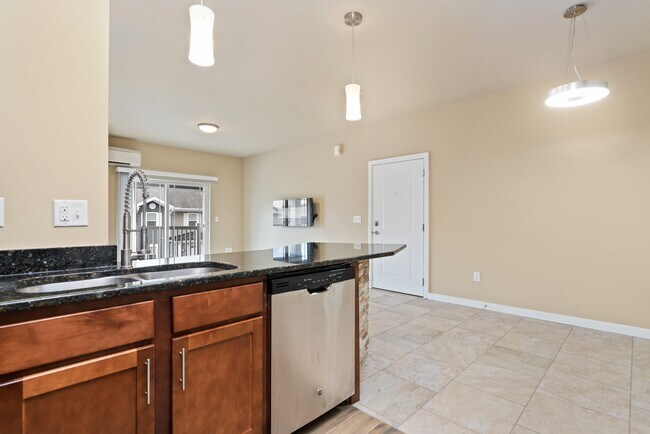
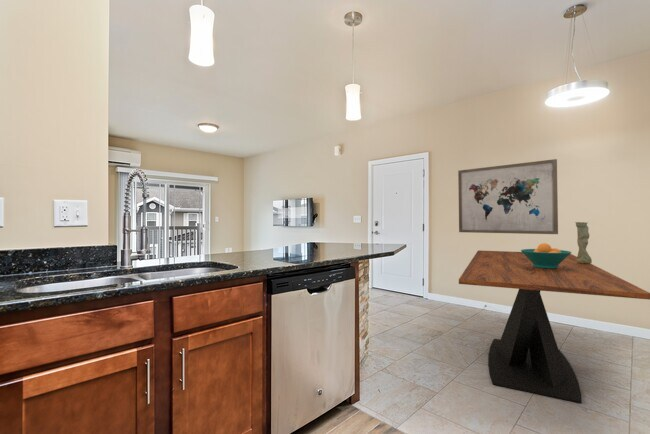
+ dining table (529, 314)
+ fruit bowl (545, 255)
+ wall art (503, 199)
+ vase (583, 242)
